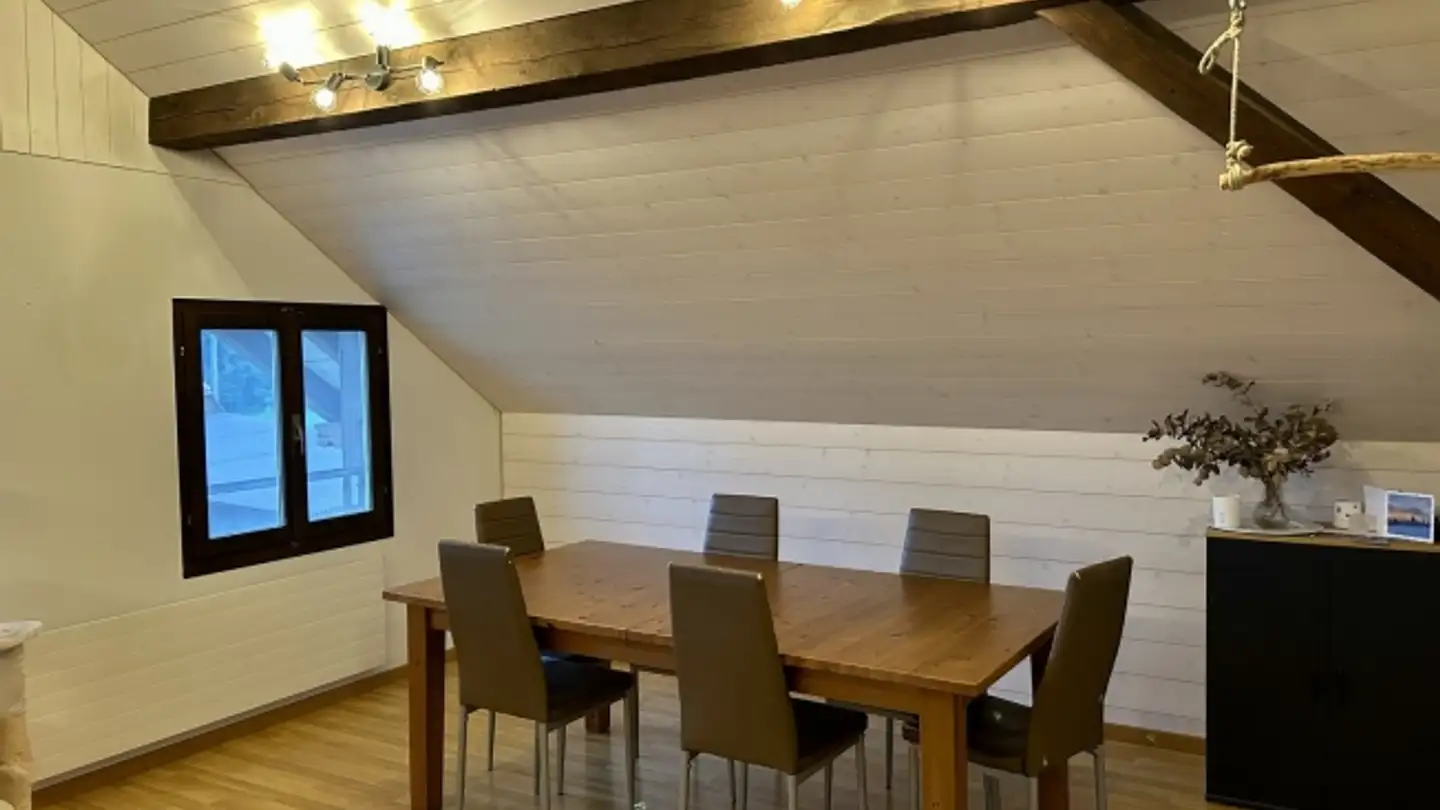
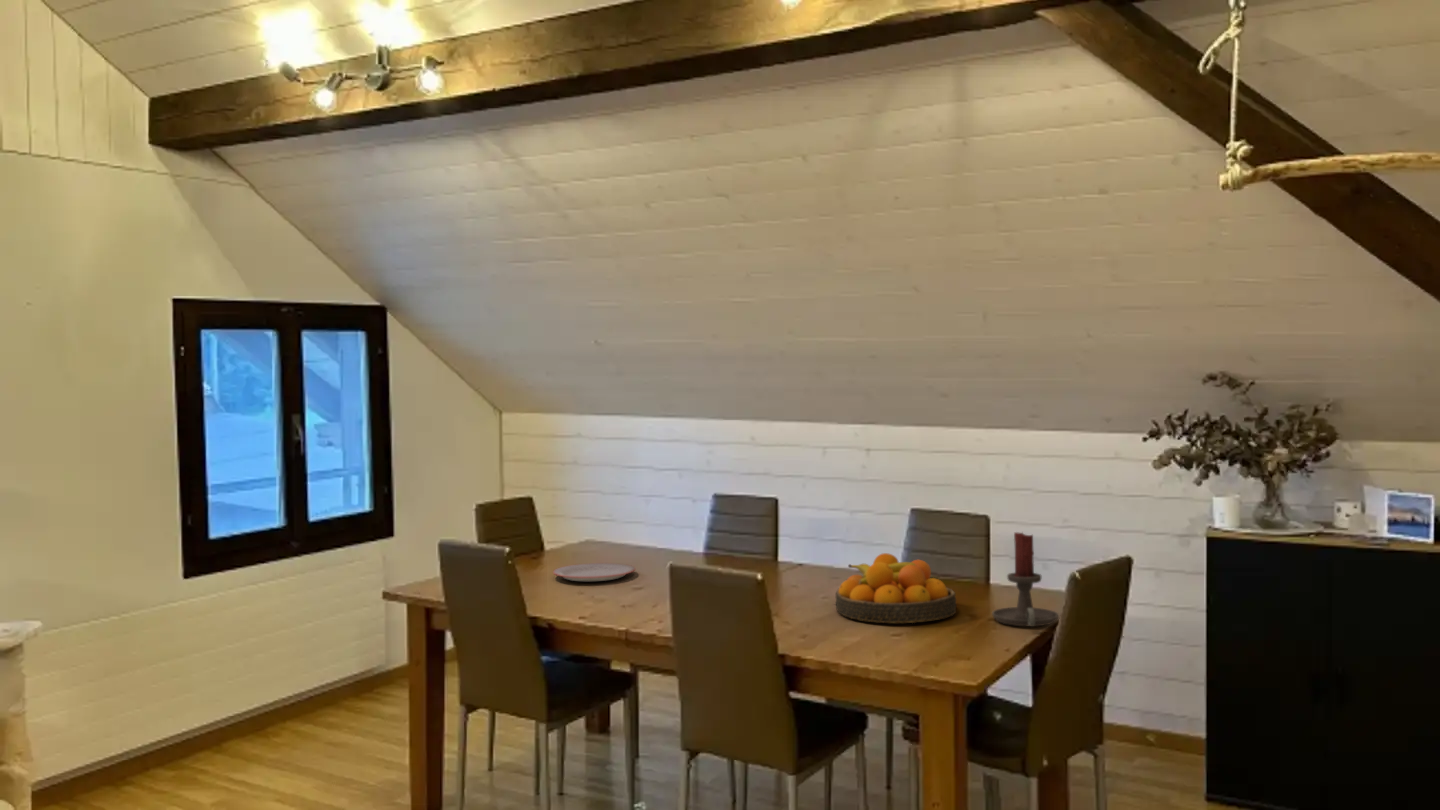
+ candle holder (1025, 578)
+ plate (594, 573)
+ fruit bowl (894, 584)
